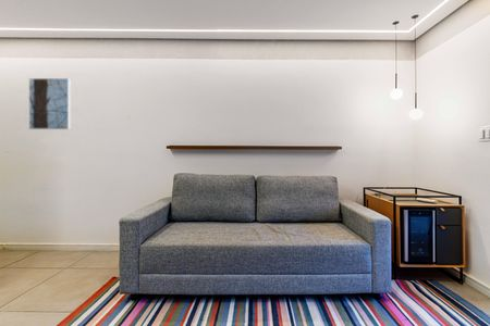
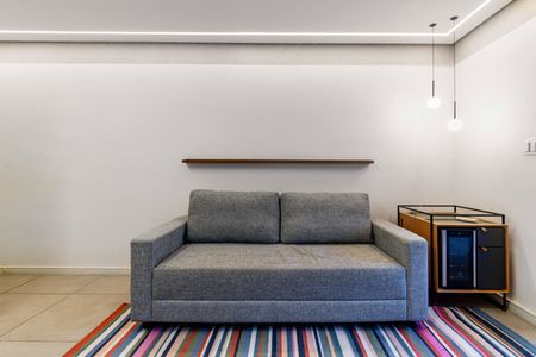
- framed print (49, 103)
